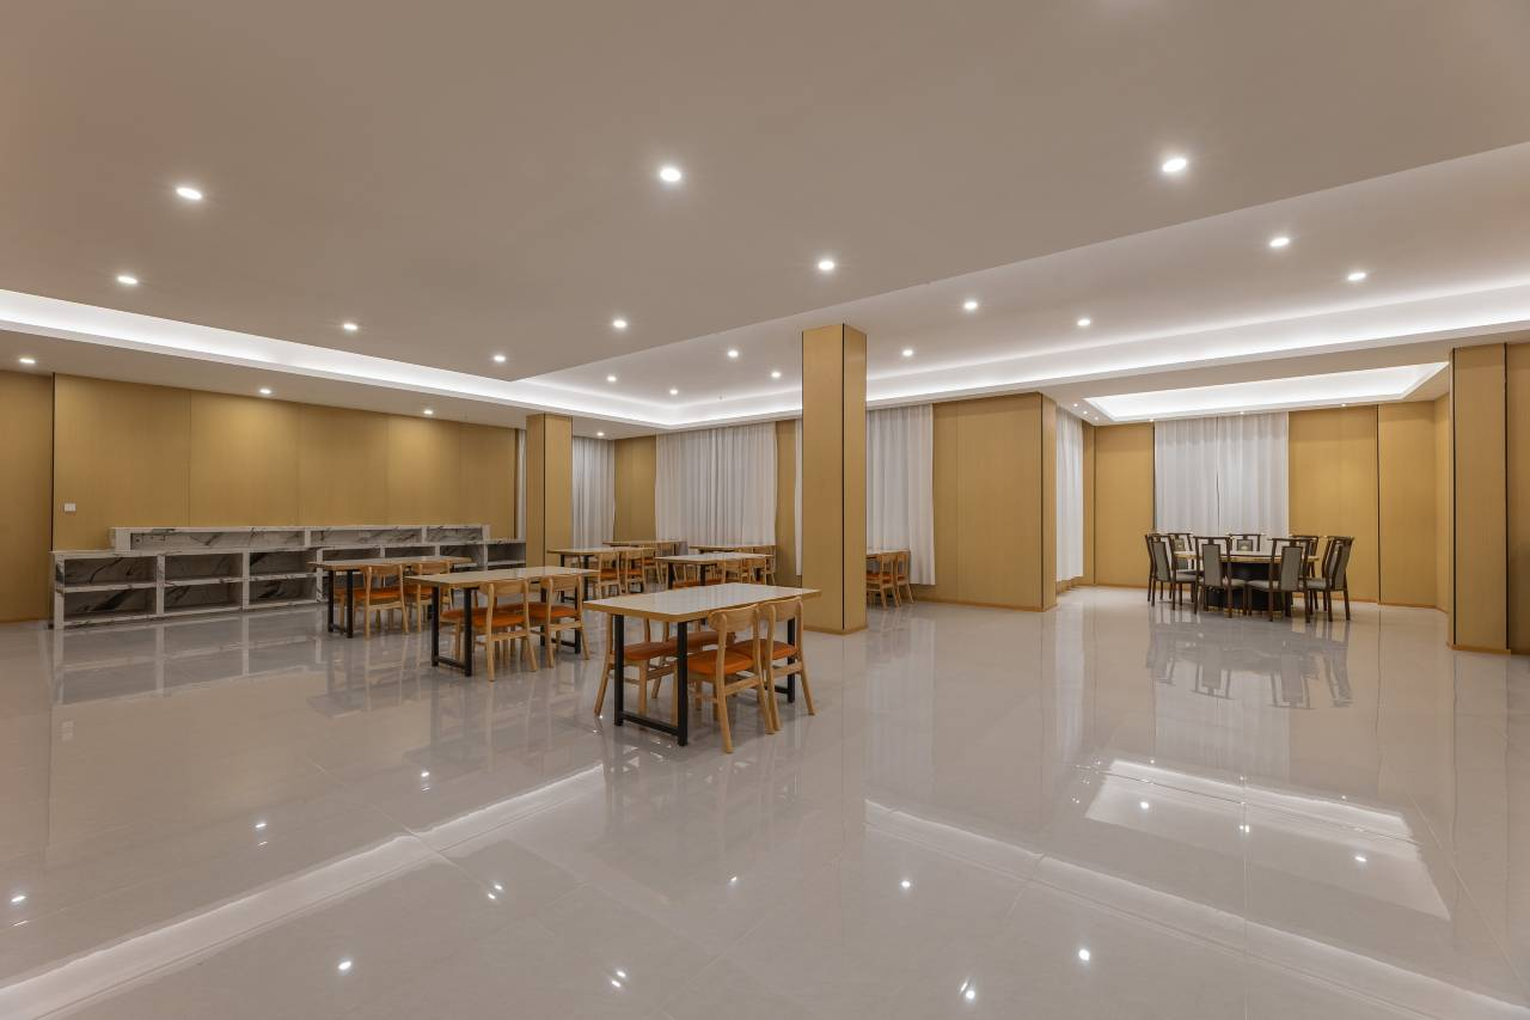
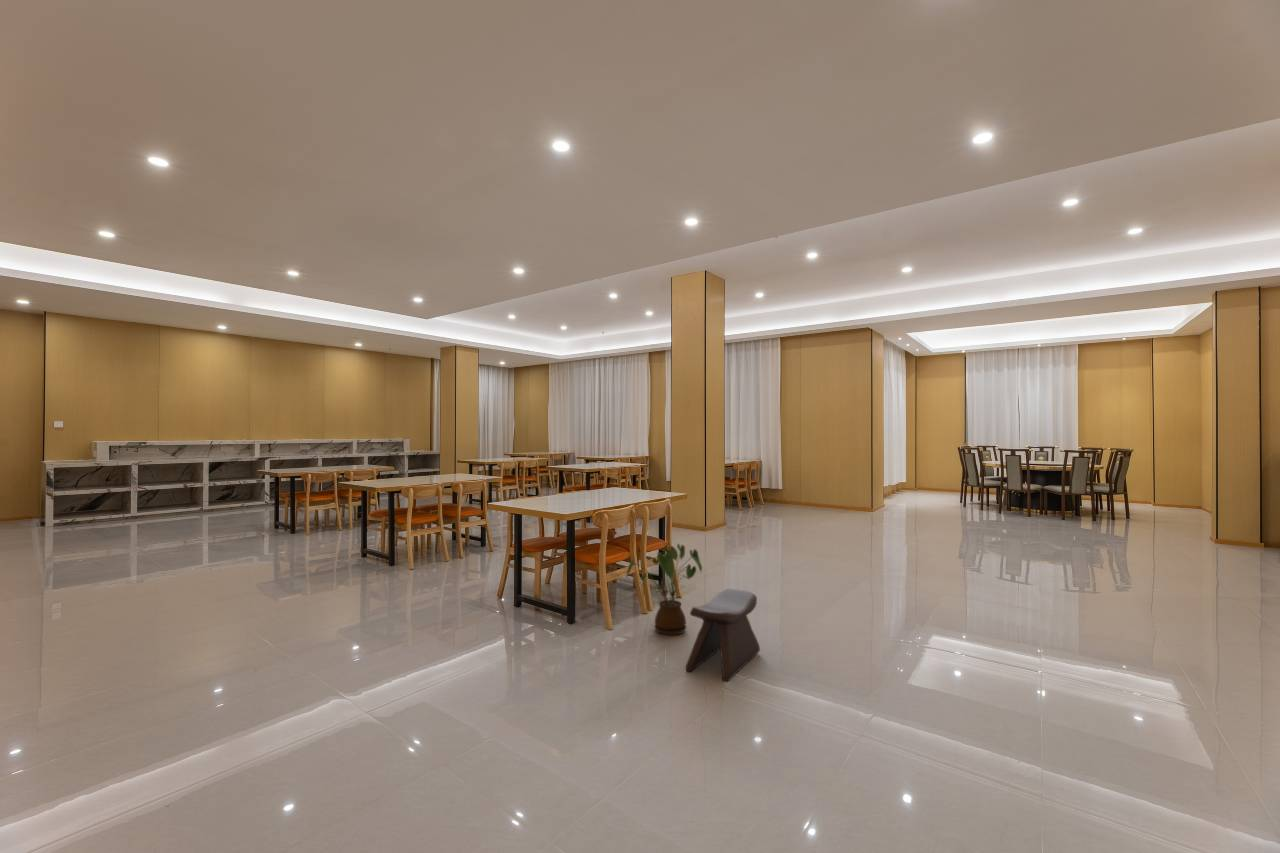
+ house plant (665, 588)
+ stool (724, 630)
